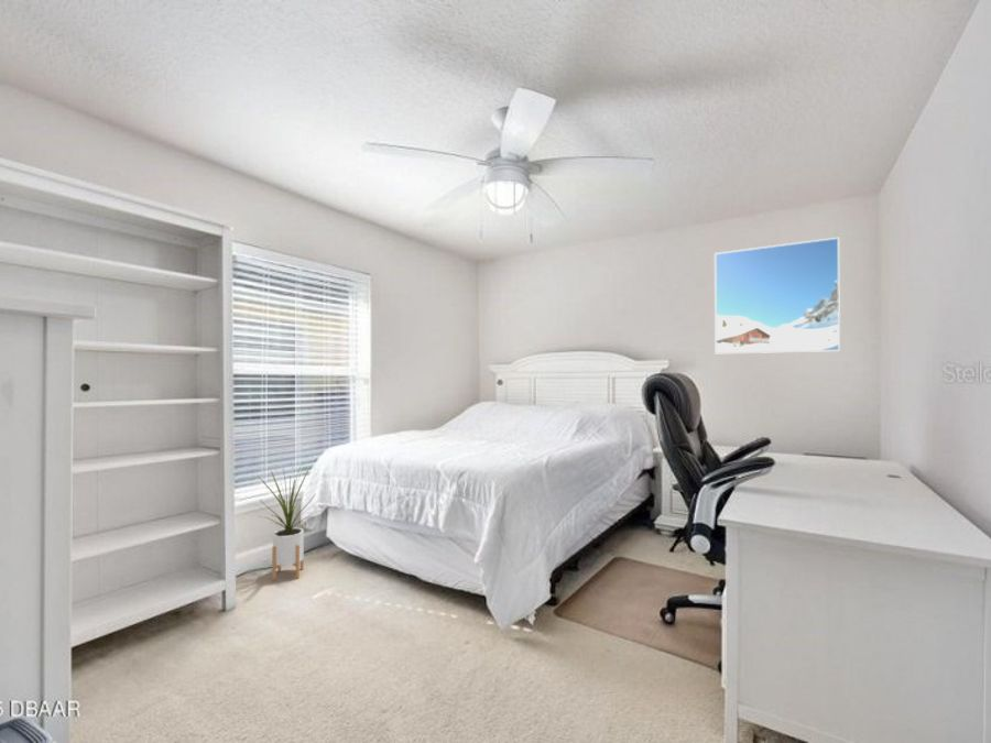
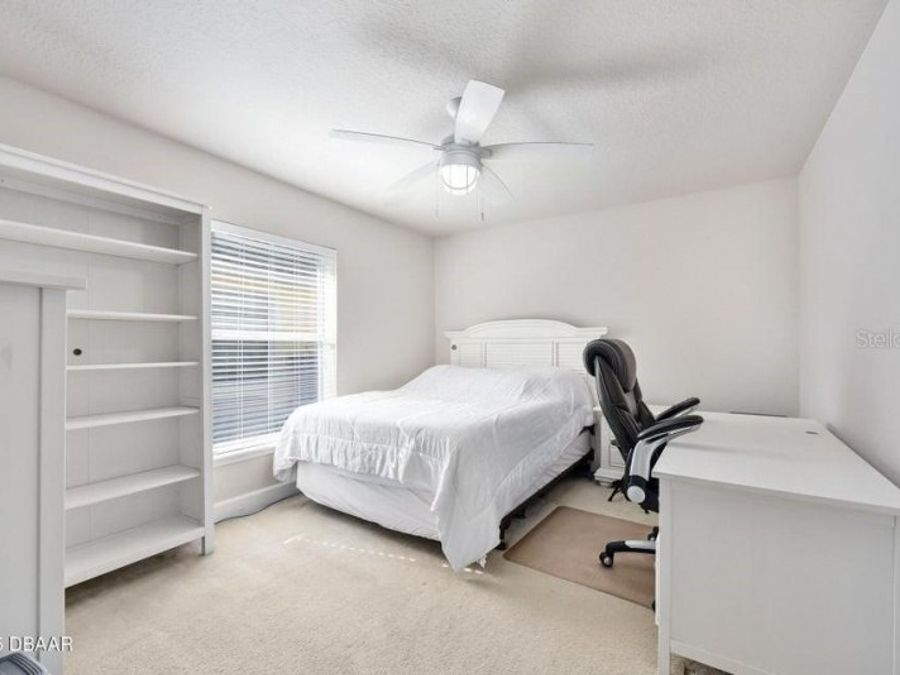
- house plant (288, 517)
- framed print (773, 298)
